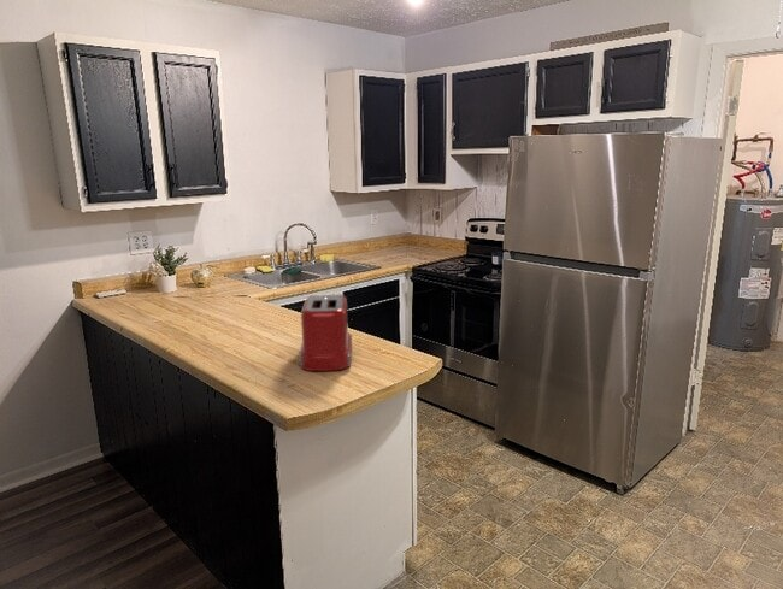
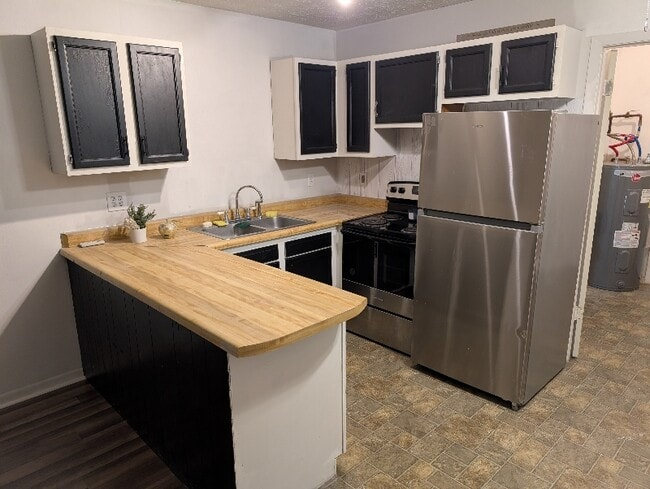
- toaster (325, 329)
